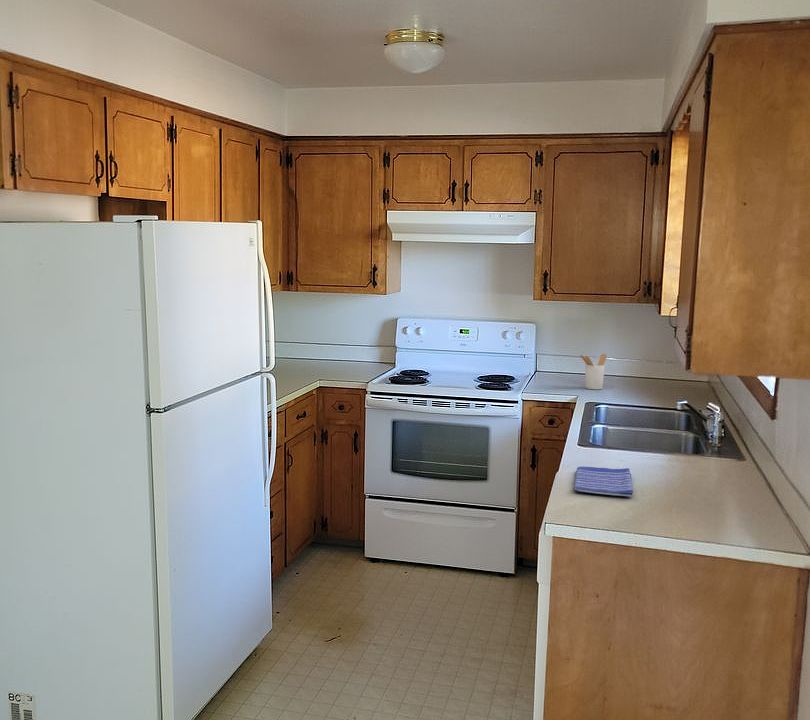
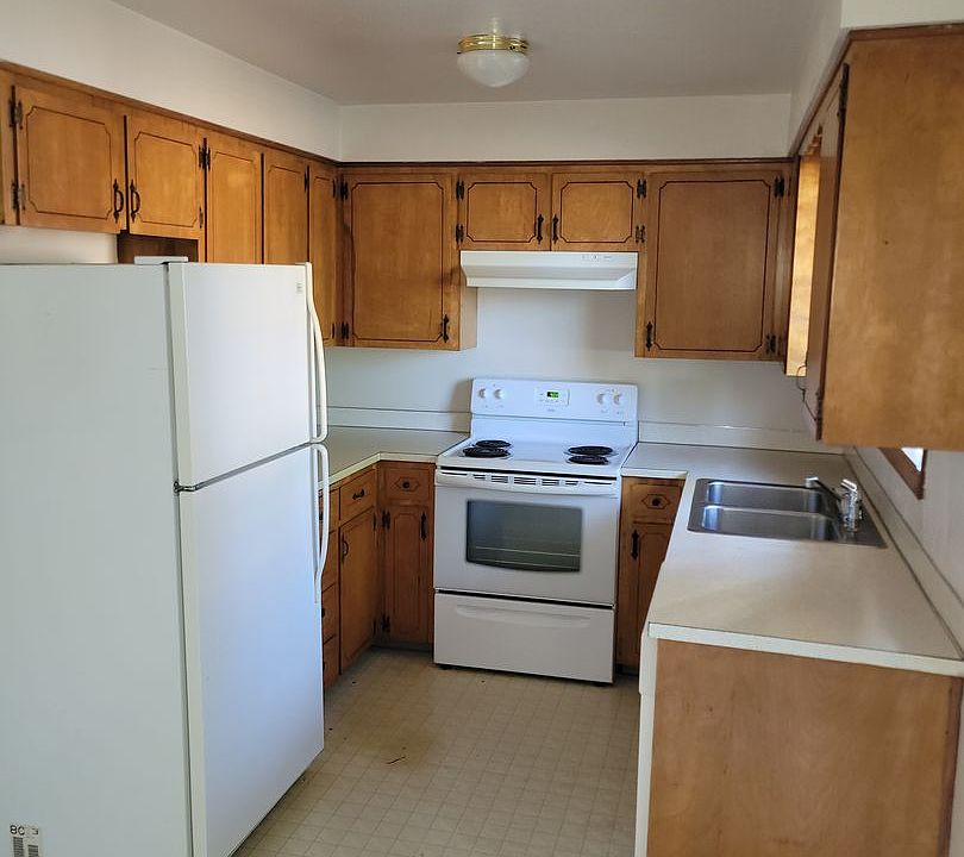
- utensil holder (591, 370)
- dish towel (603, 479)
